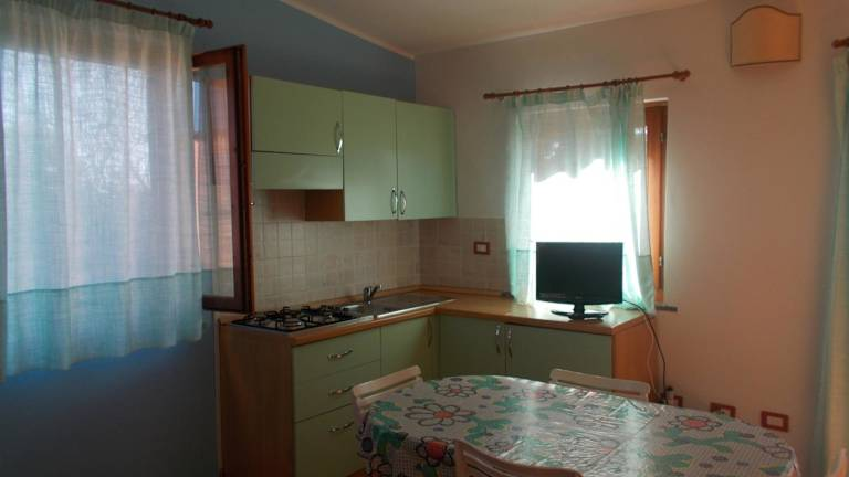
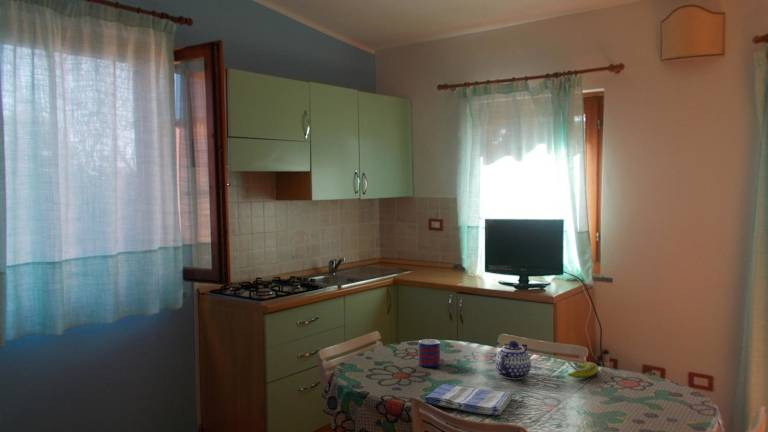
+ mug (431, 351)
+ teapot (513, 358)
+ dish towel (469, 397)
+ banana (583, 369)
